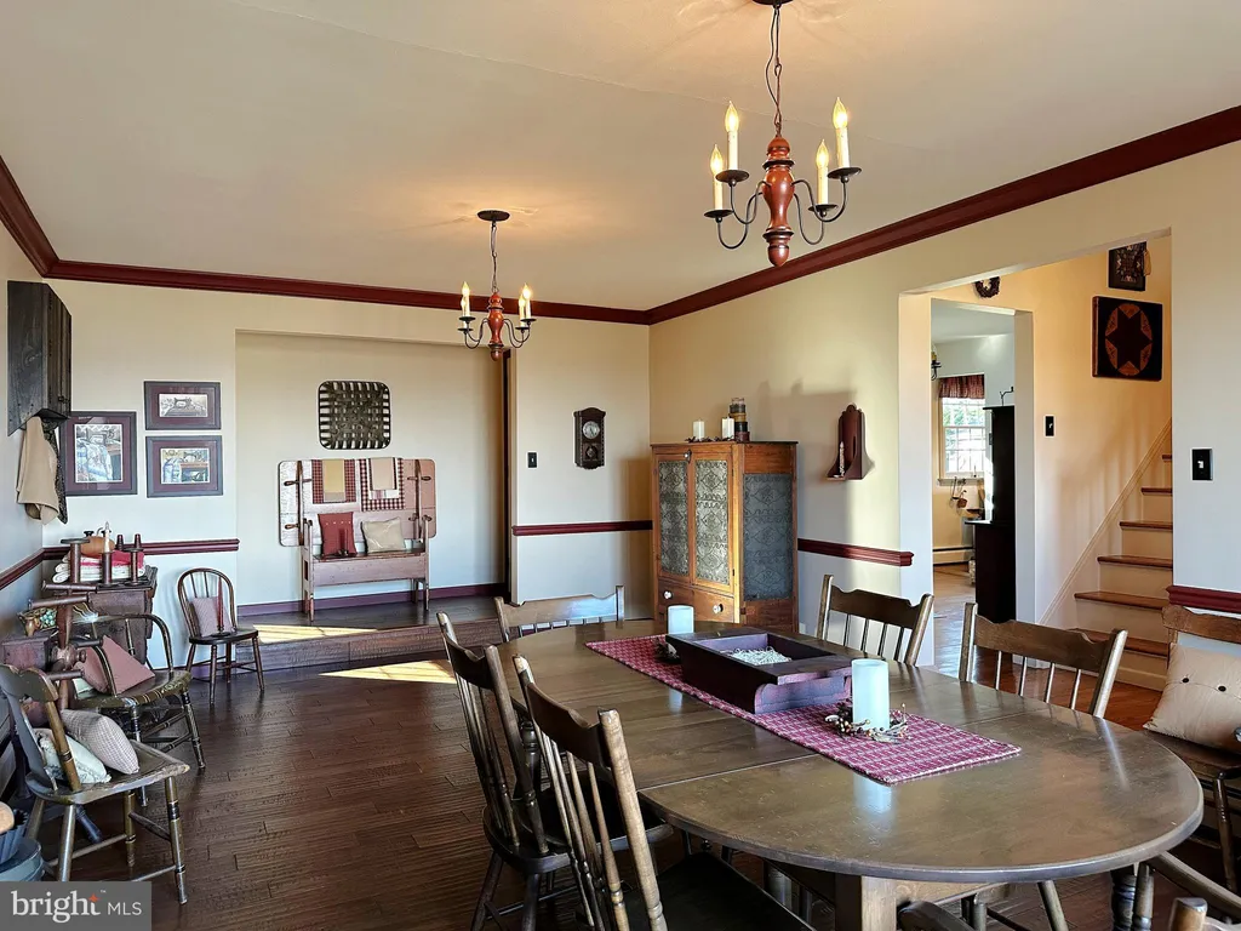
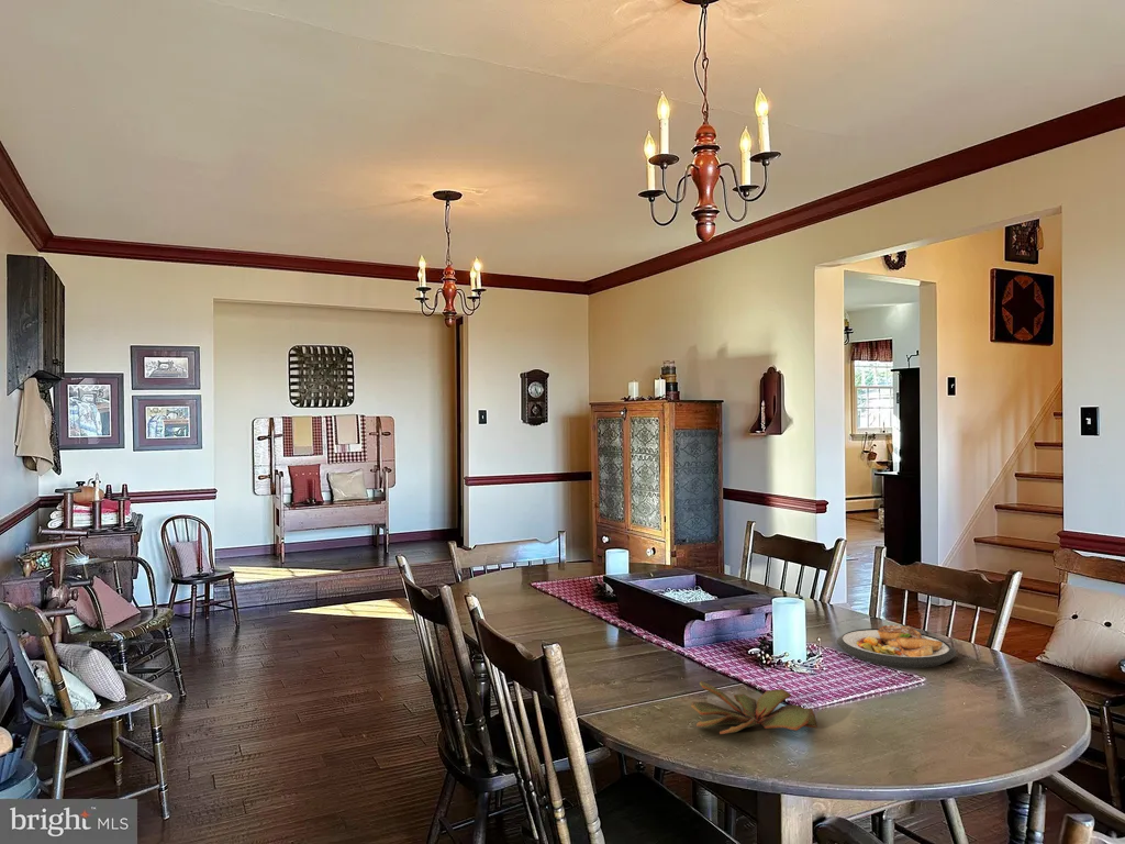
+ succulent plant (751, 708)
+ plate (894, 643)
